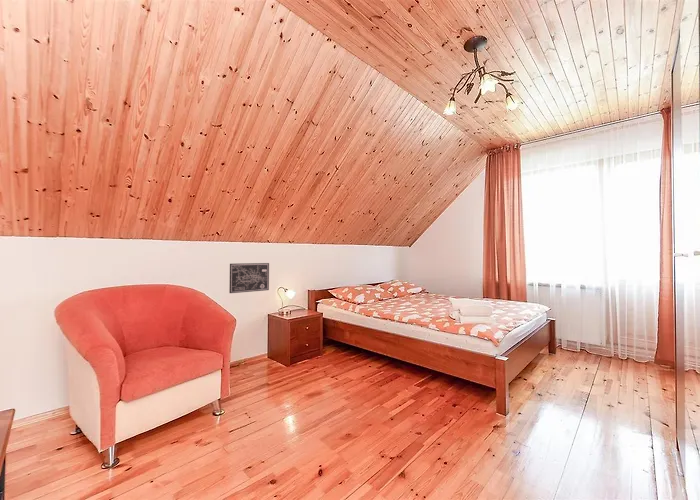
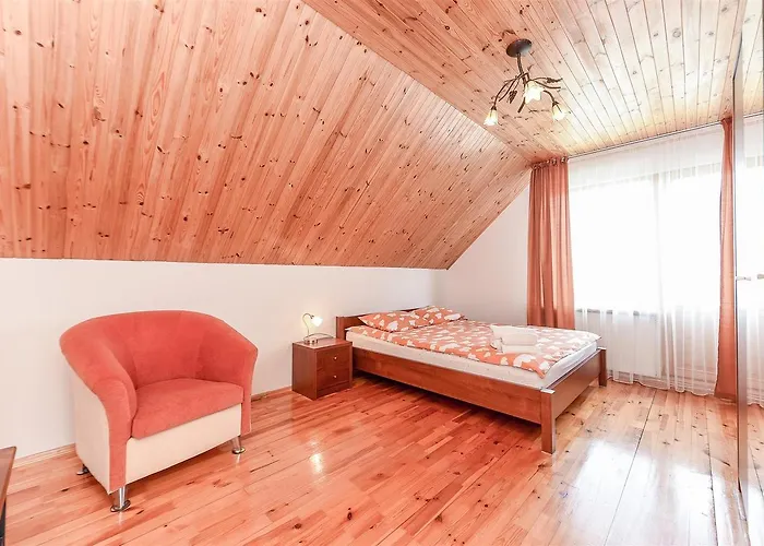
- wall art (250, 277)
